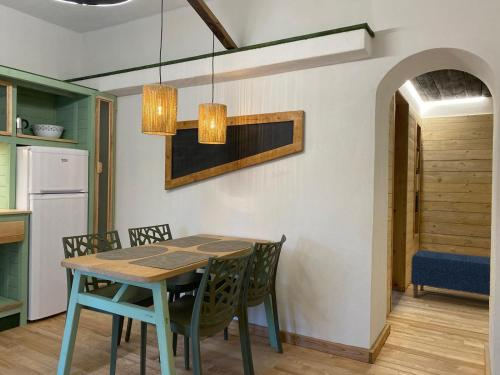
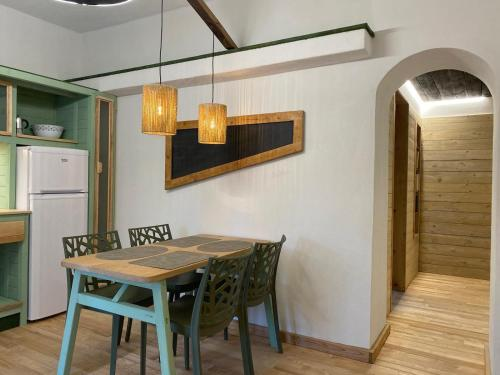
- bench (463, 279)
